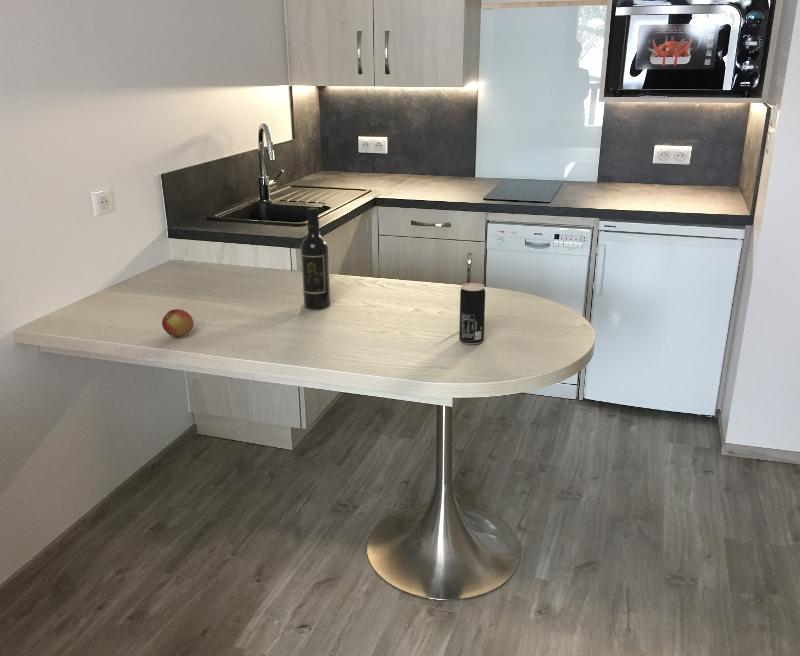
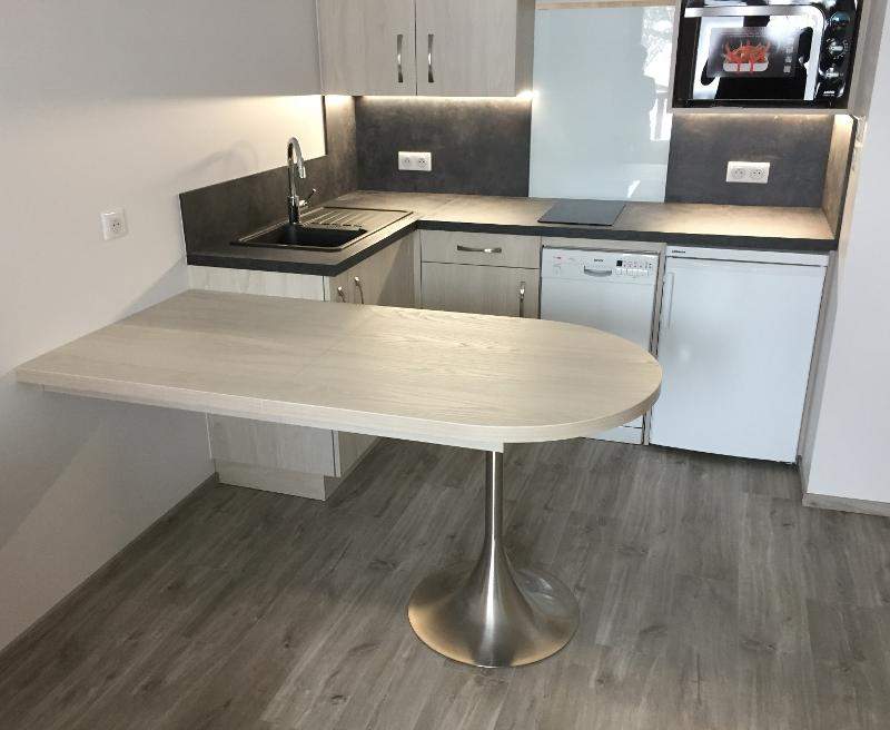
- beverage can (472, 313)
- apple (177, 323)
- wine bottle (315, 258)
